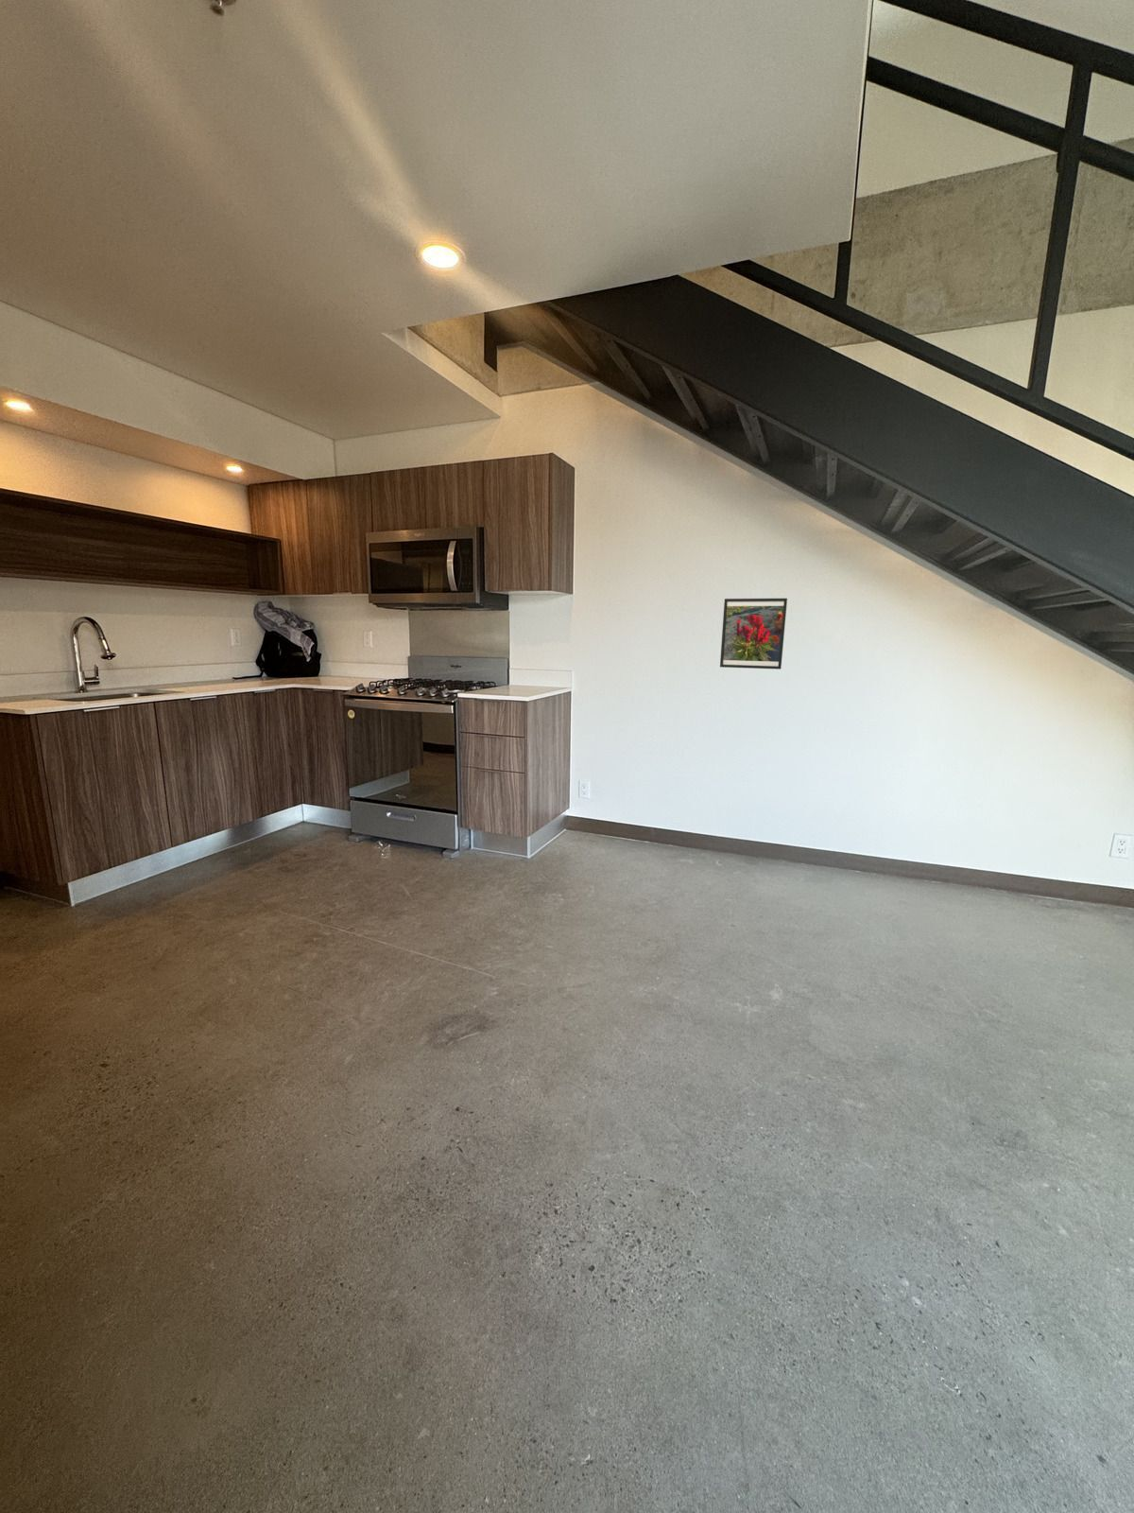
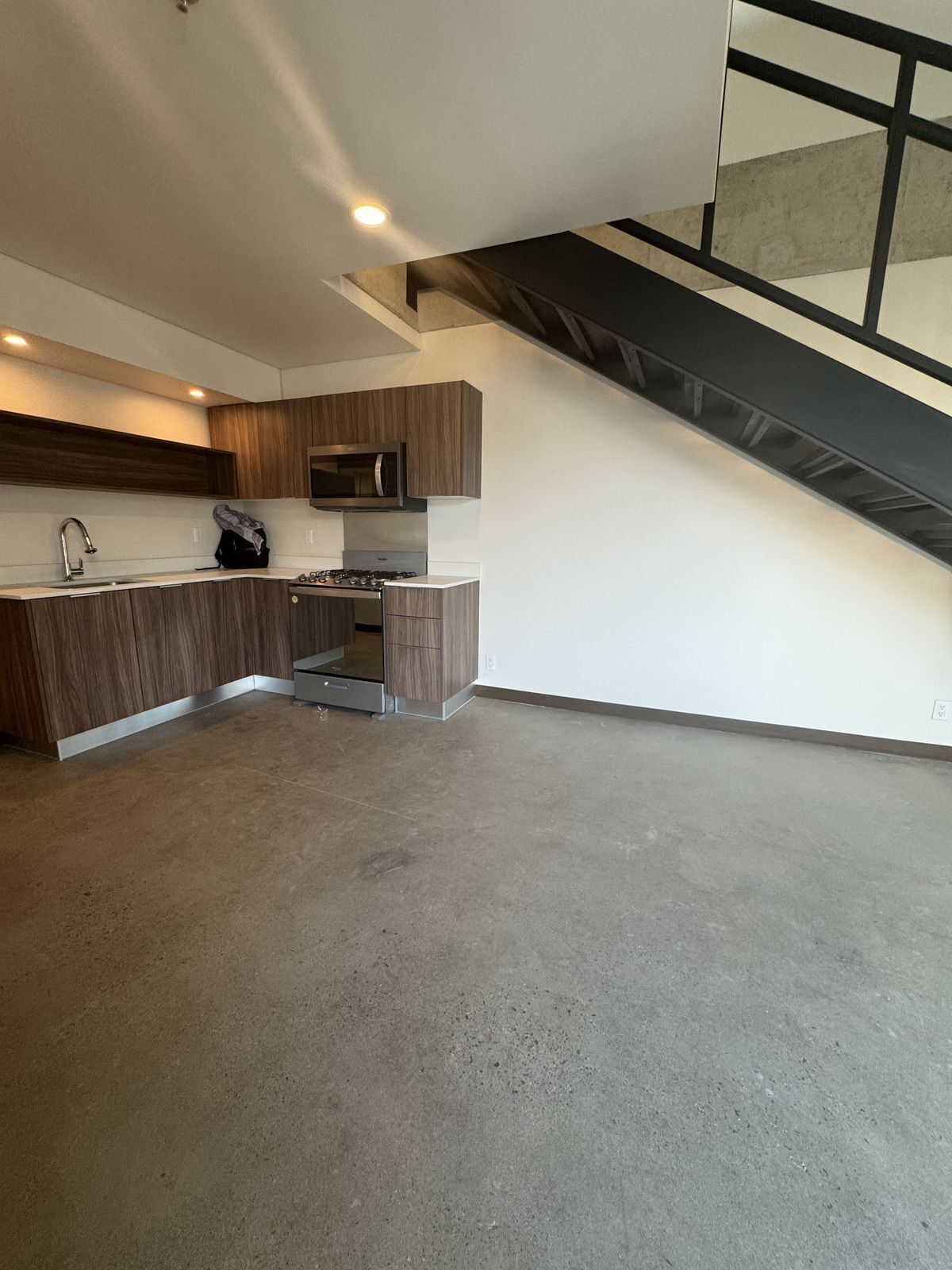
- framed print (752, 634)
